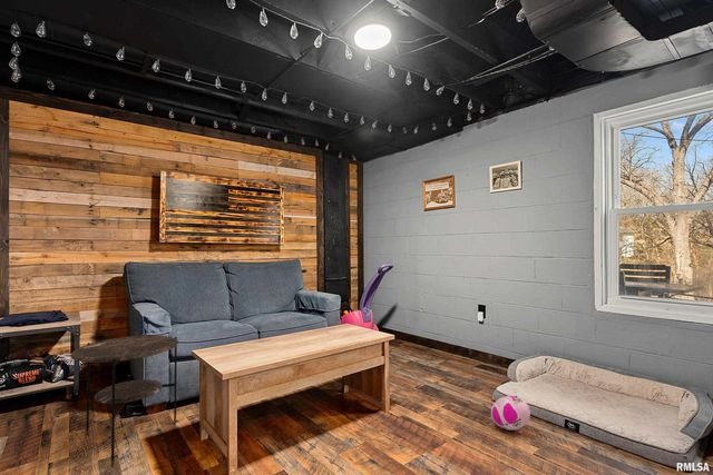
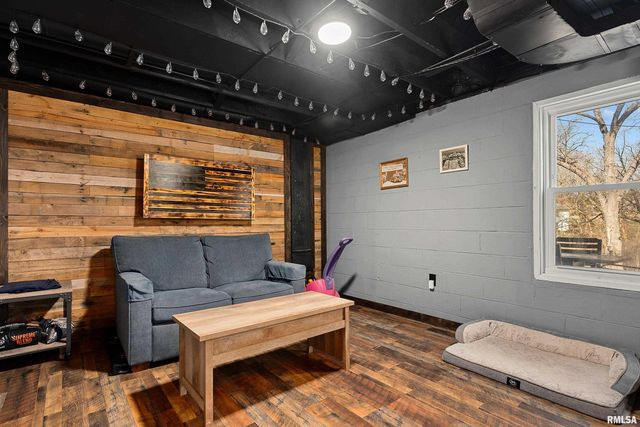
- side table (127, 393)
- ball (509, 410)
